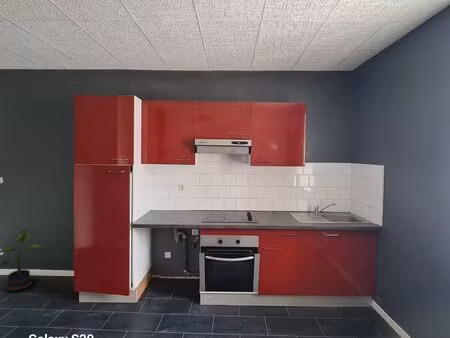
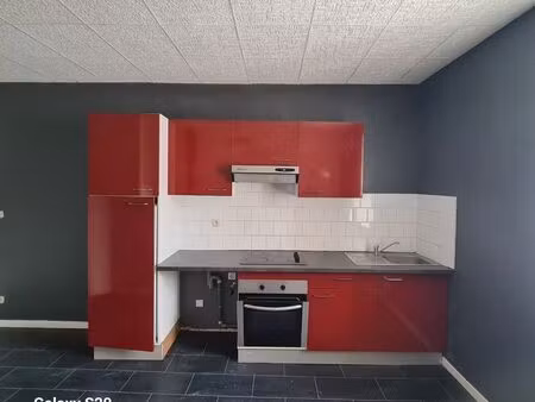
- potted plant (22, 258)
